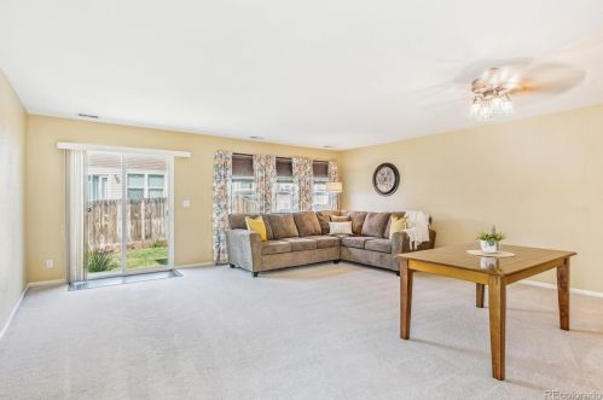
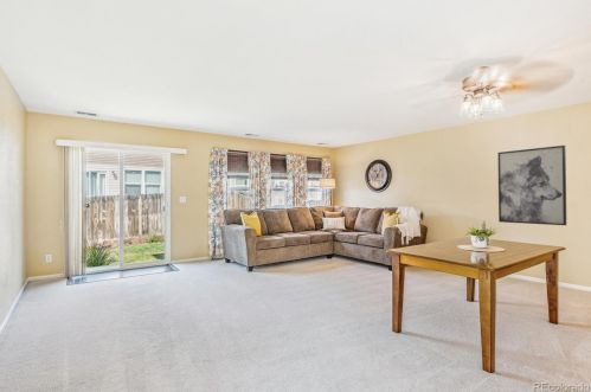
+ wall art (529, 186)
